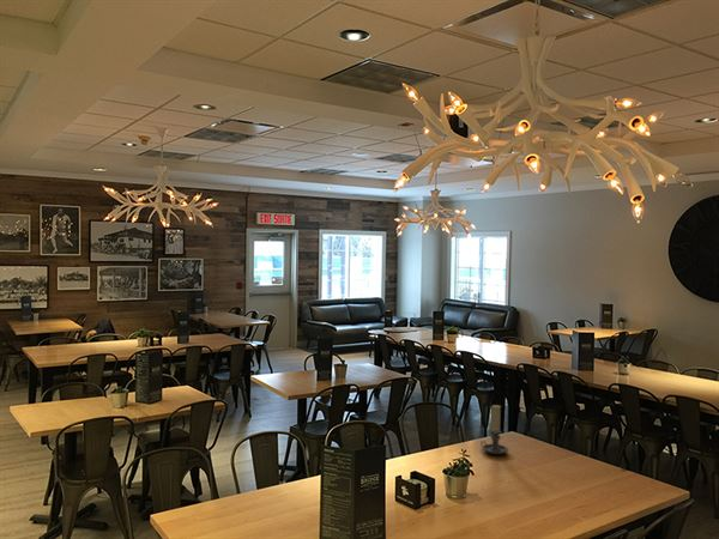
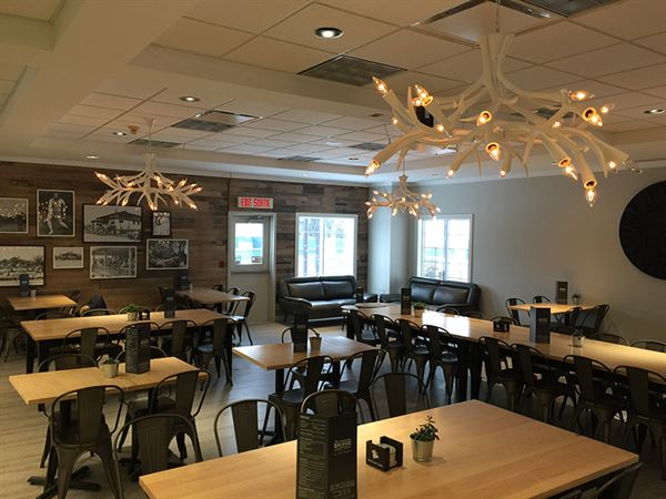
- candle holder (493, 428)
